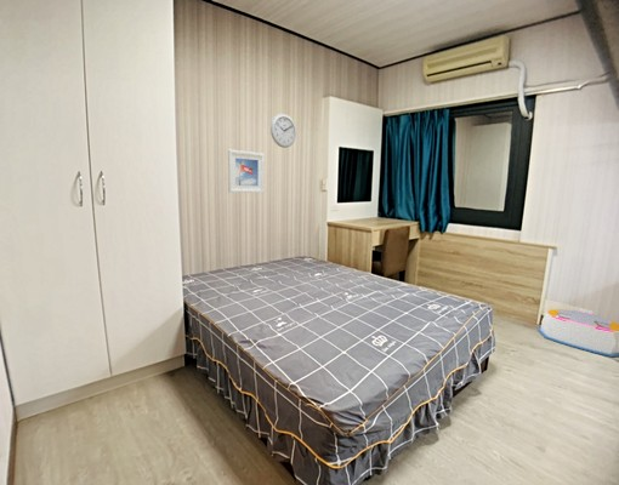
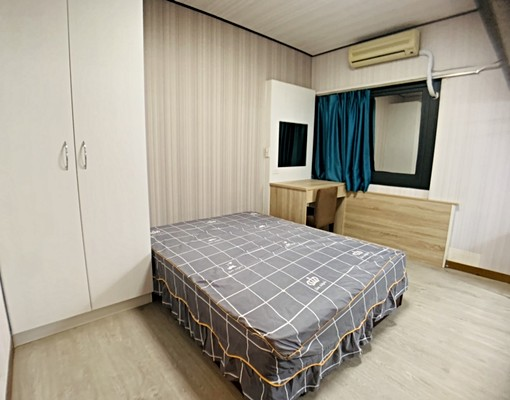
- wall clock (284, 131)
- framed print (246, 172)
- storage bin (581, 327)
